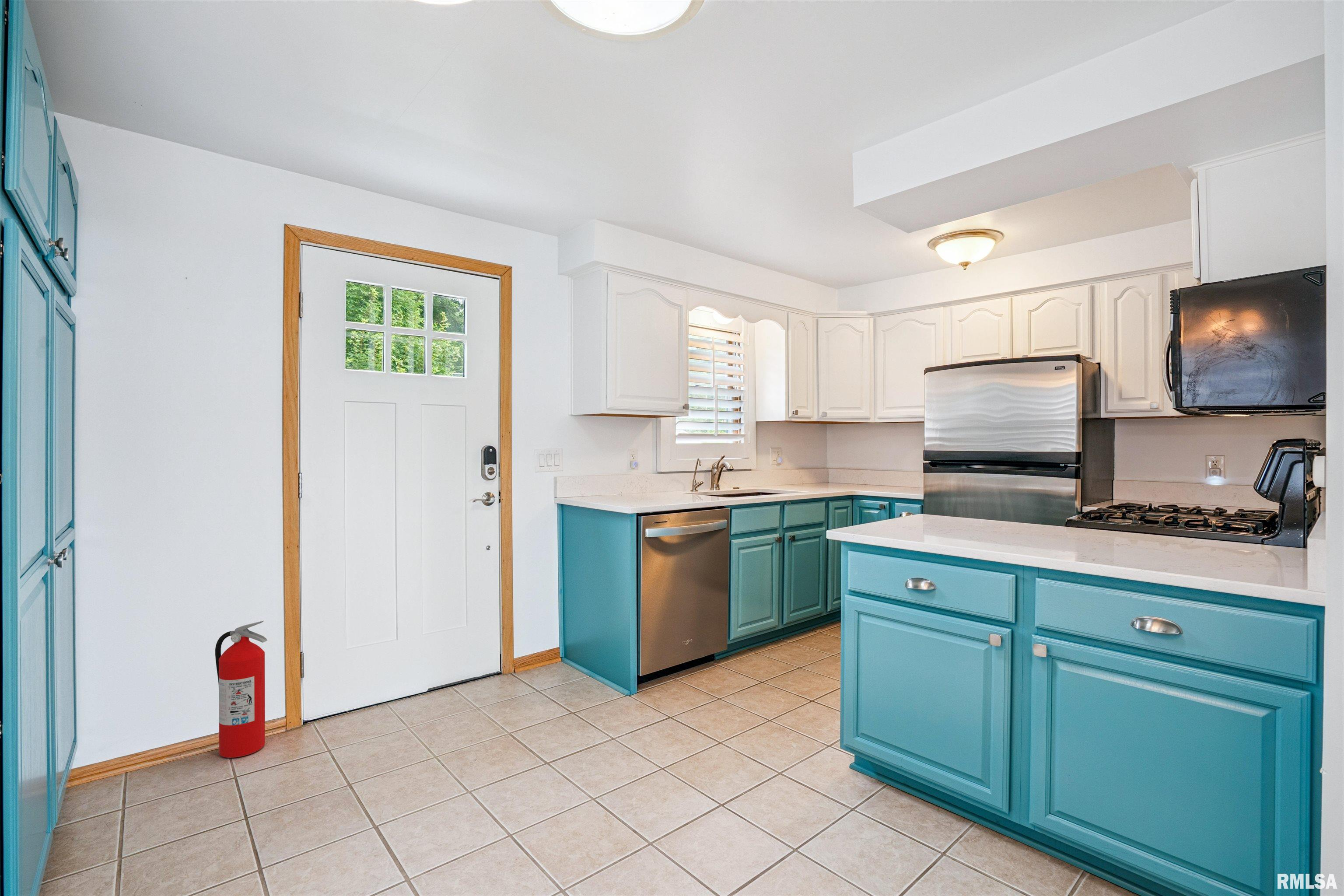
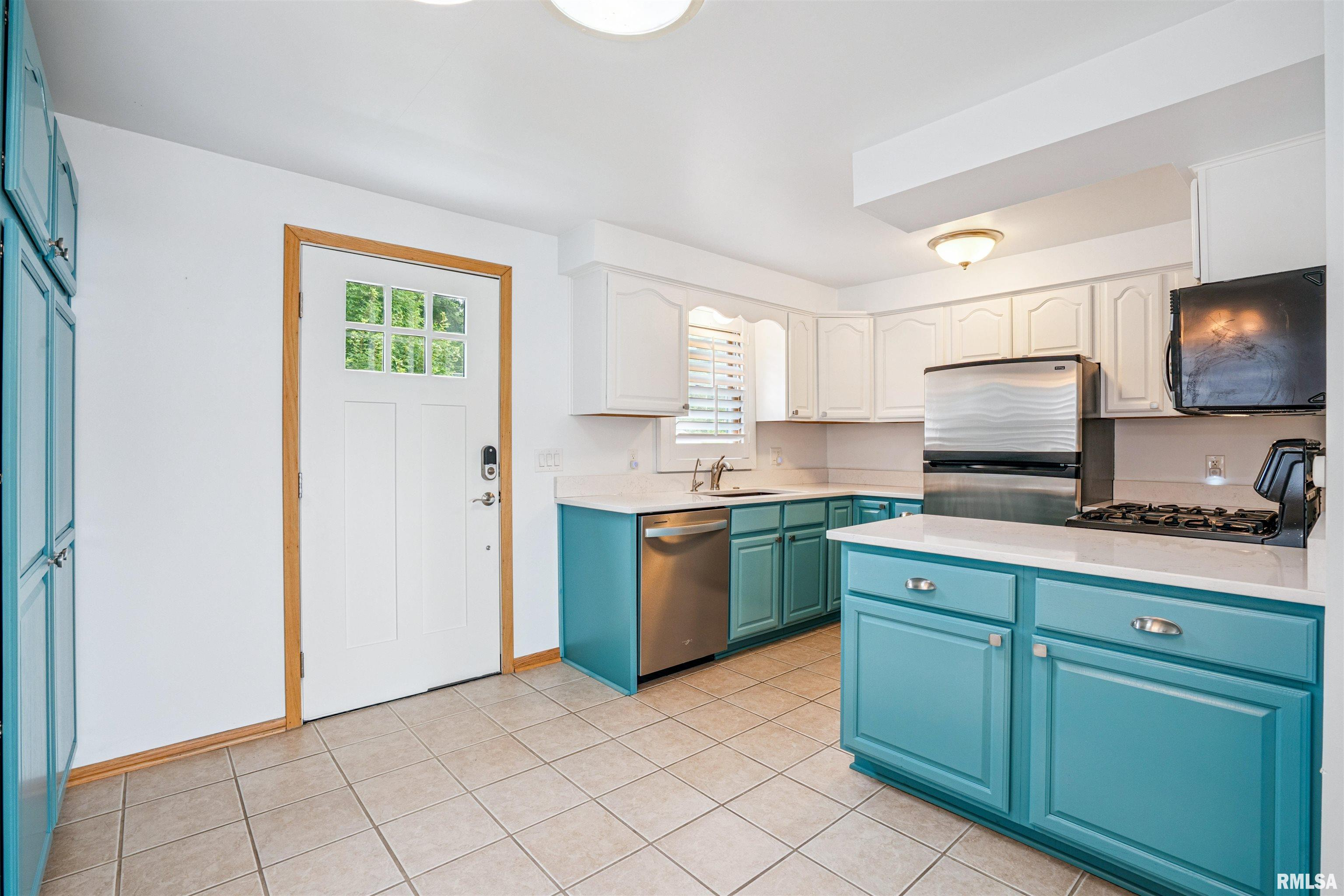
- fire extinguisher (242, 685)
